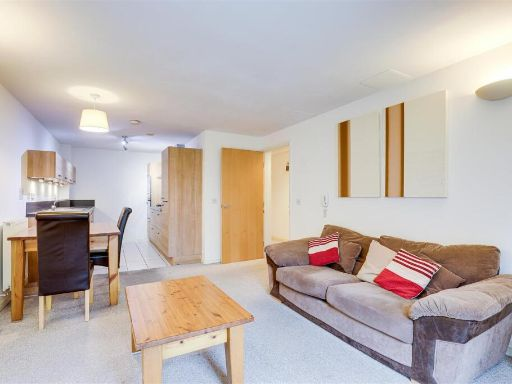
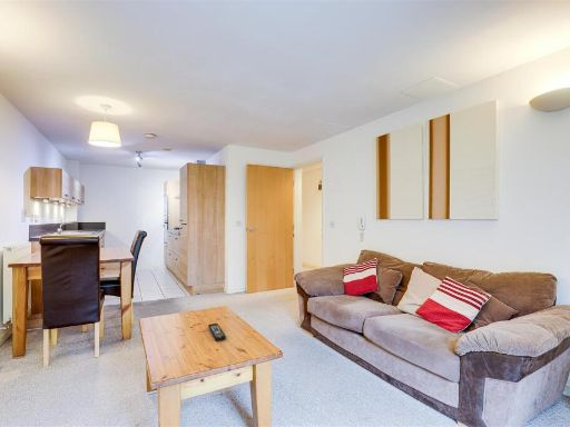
+ remote control (216, 331)
